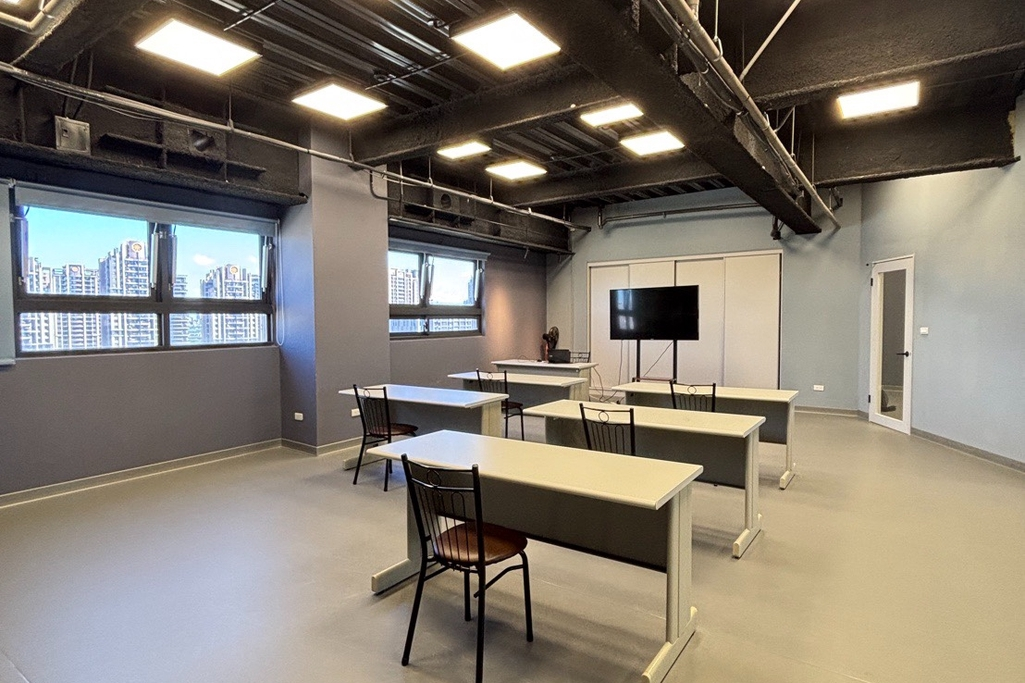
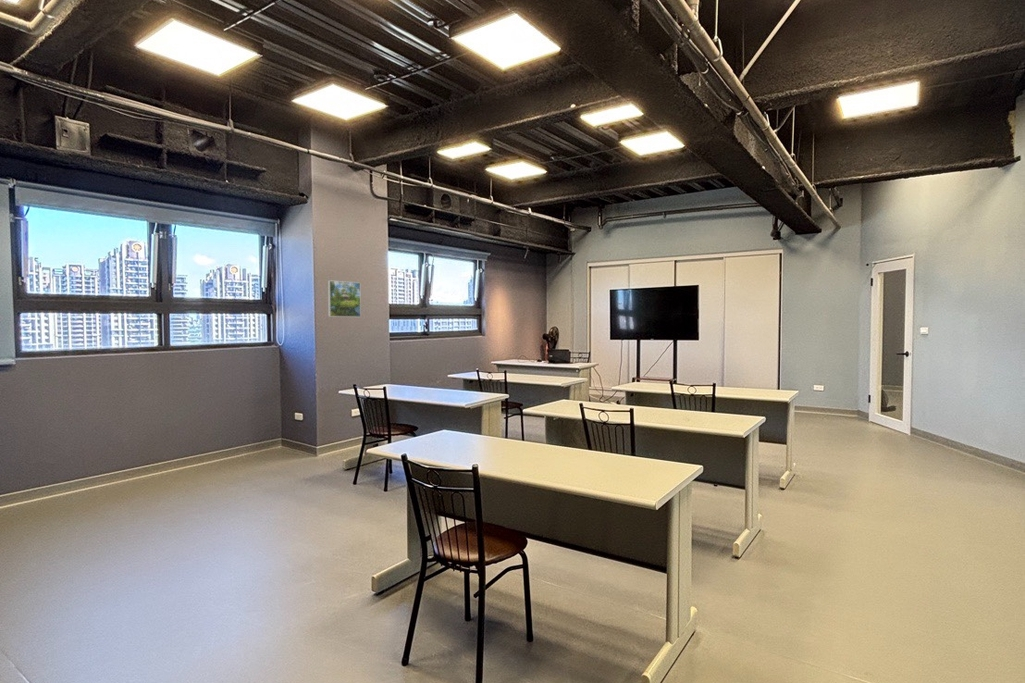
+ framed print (344, 299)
